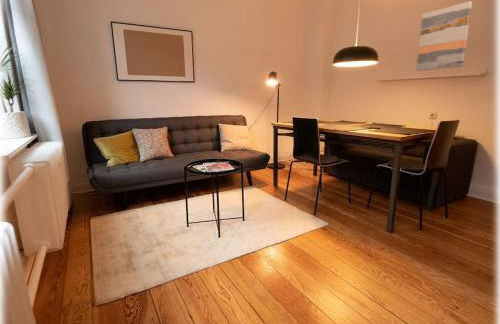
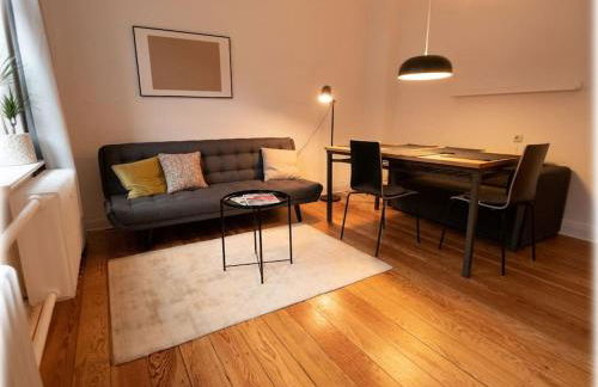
- wall art (441, 39)
